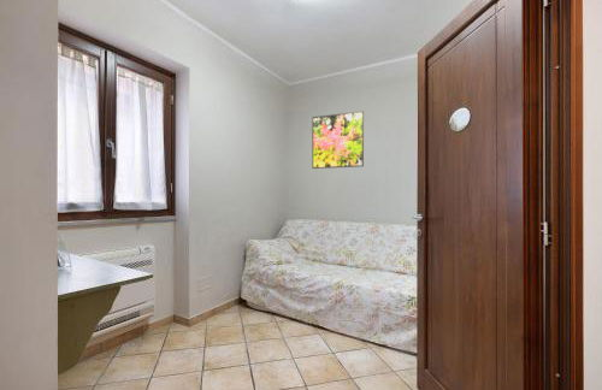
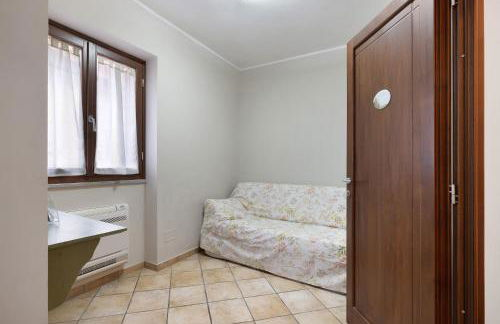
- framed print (336, 141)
